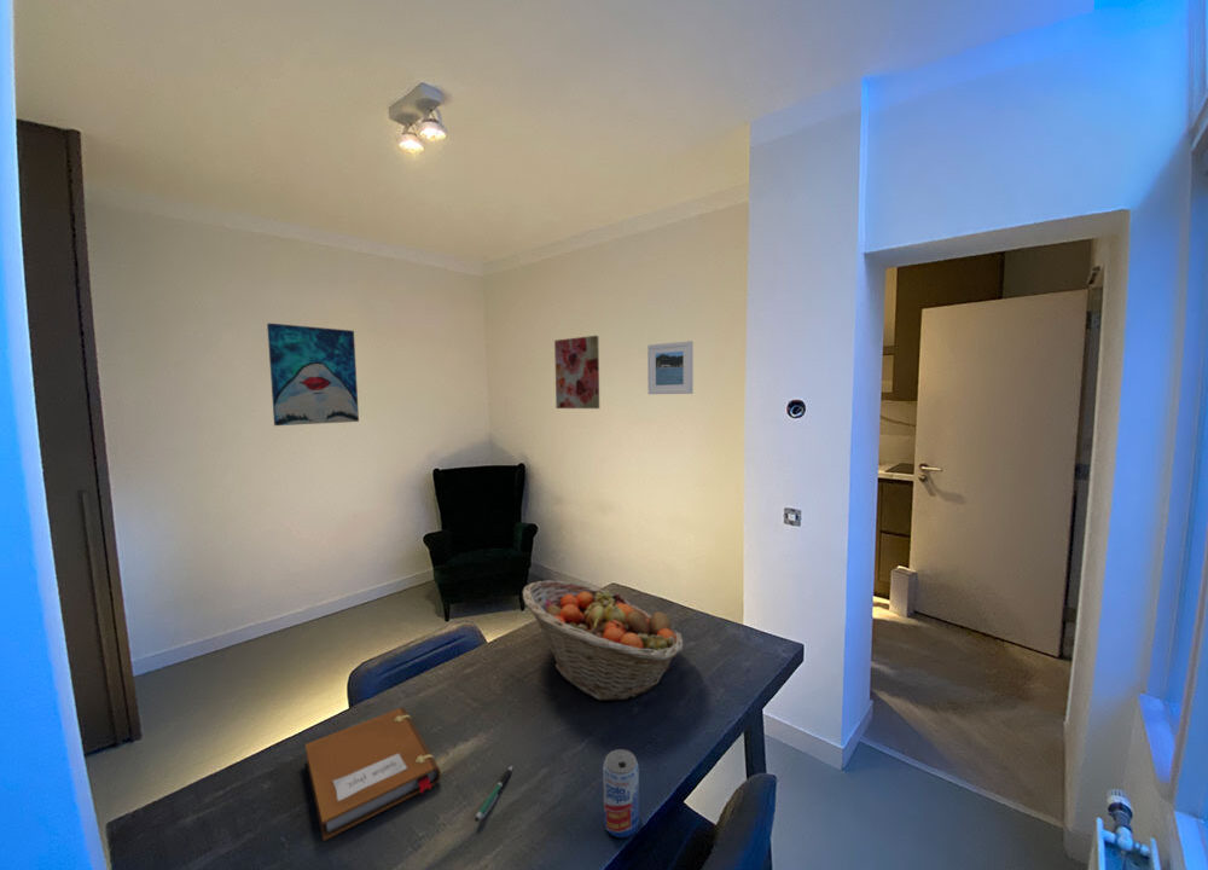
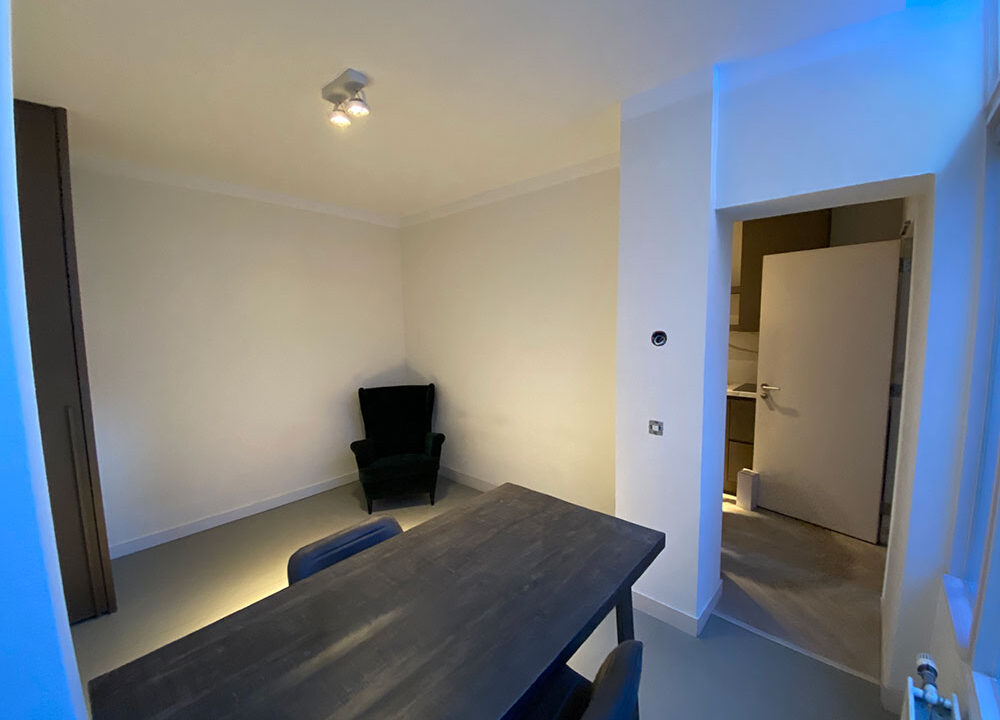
- wall art (315, 376)
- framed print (669, 369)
- beverage can (621, 790)
- notebook (372, 764)
- wall art (576, 373)
- fruit basket (600, 627)
- pen (495, 790)
